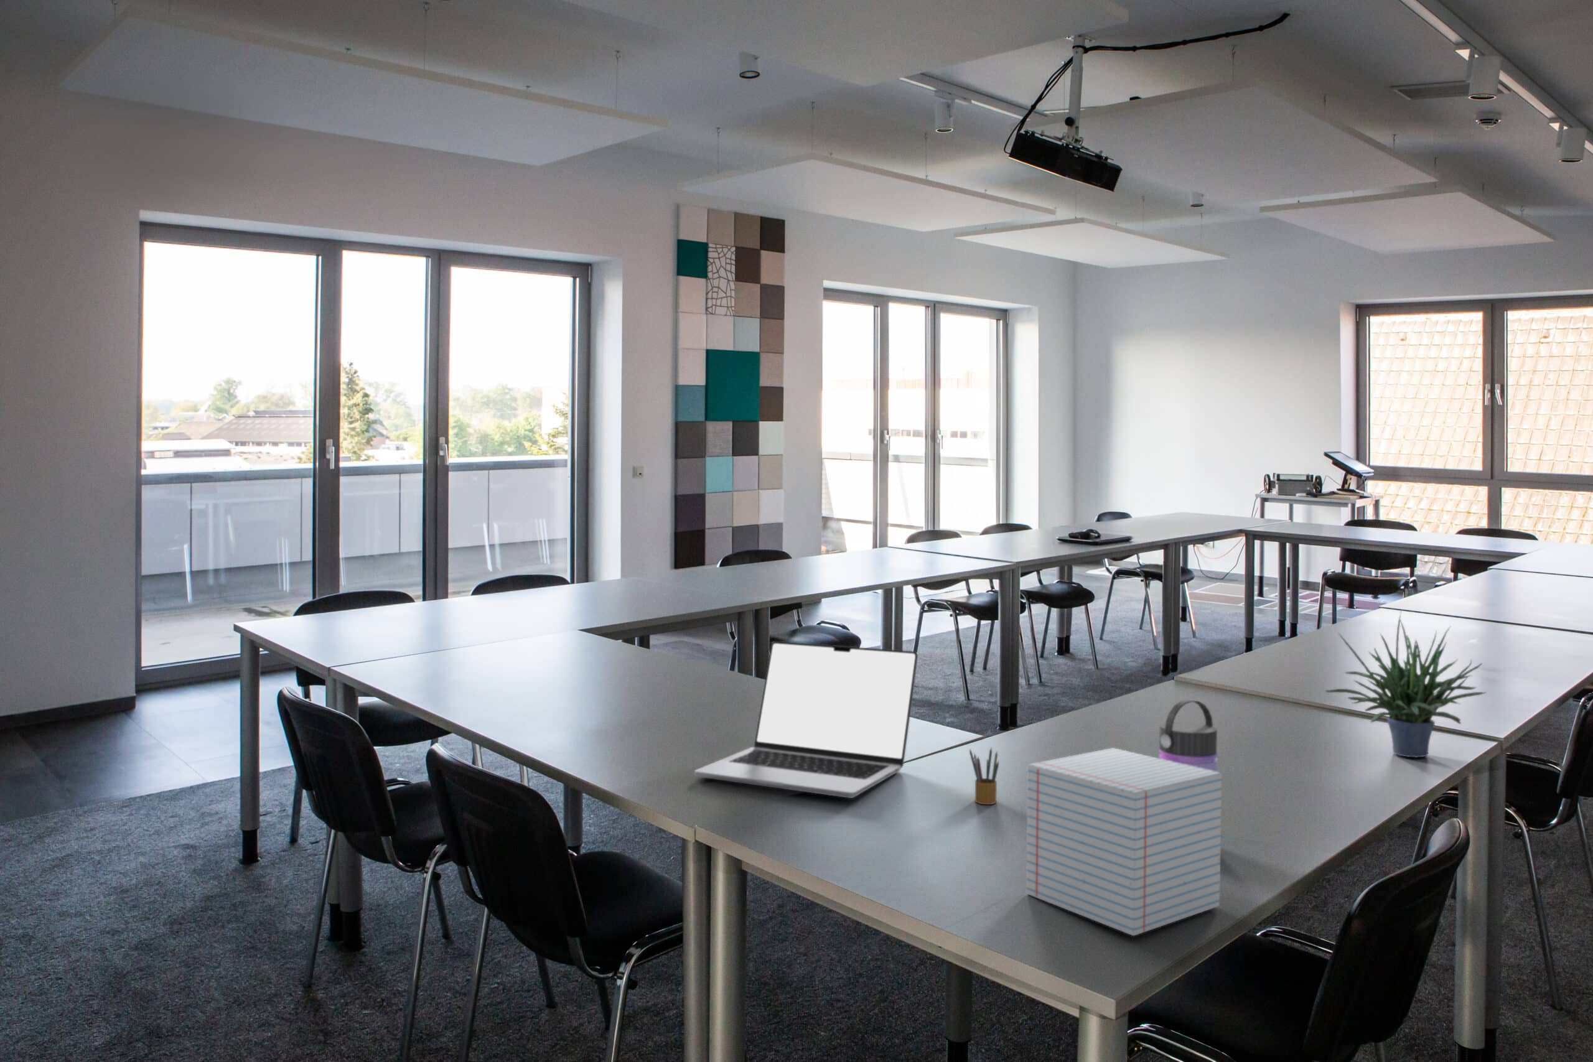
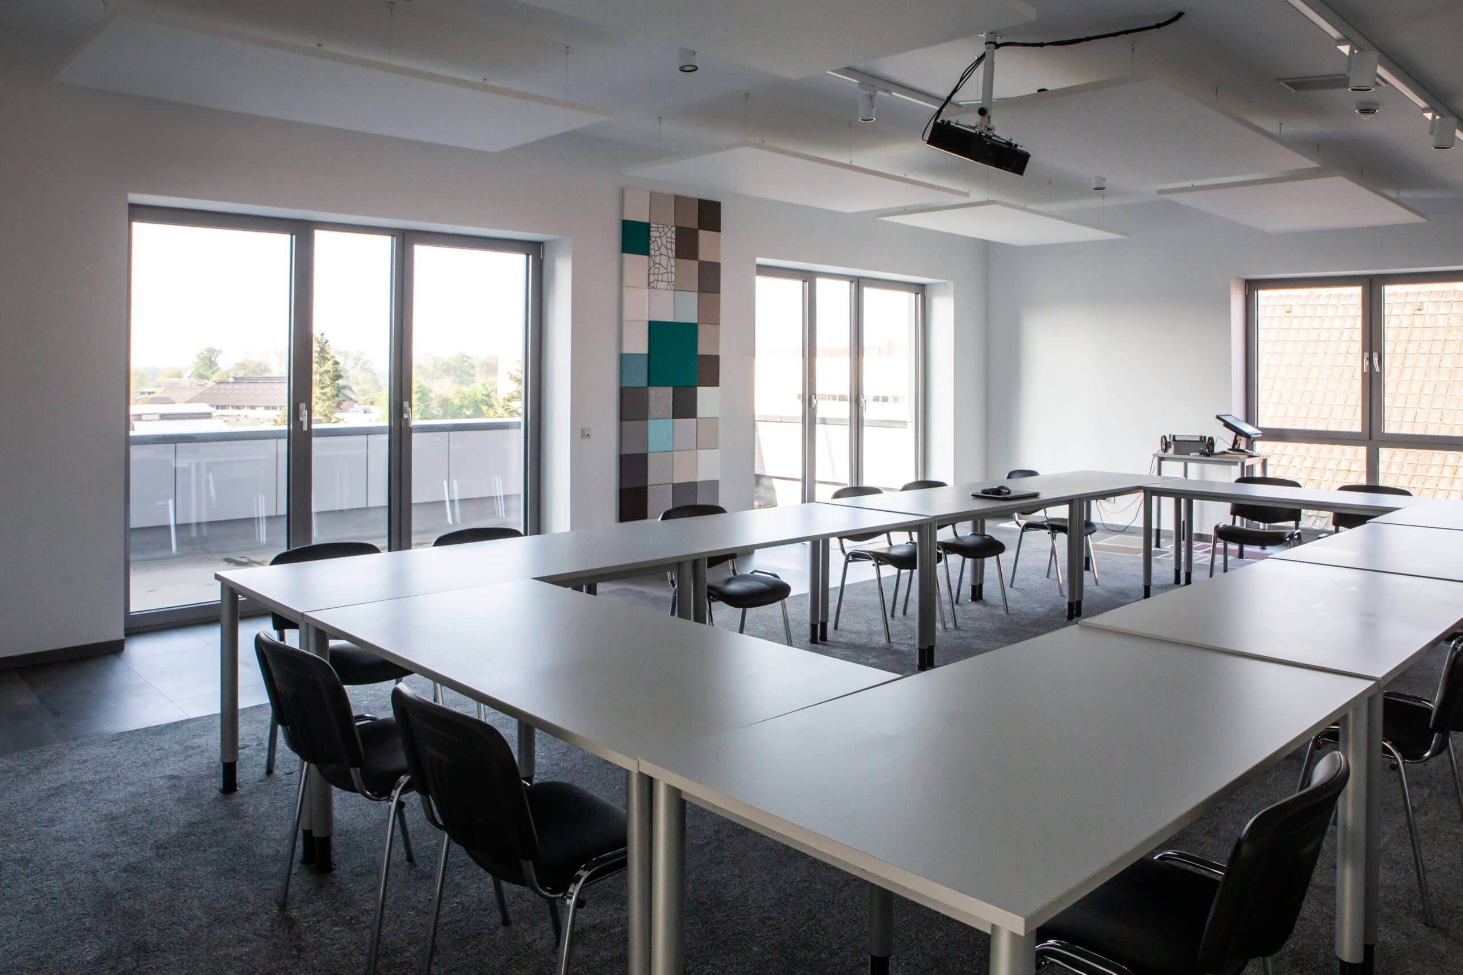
- notepad (1122, 834)
- pencil box (986, 774)
- laptop (808, 712)
- potted plant (1402, 680)
- water bottle (1190, 766)
